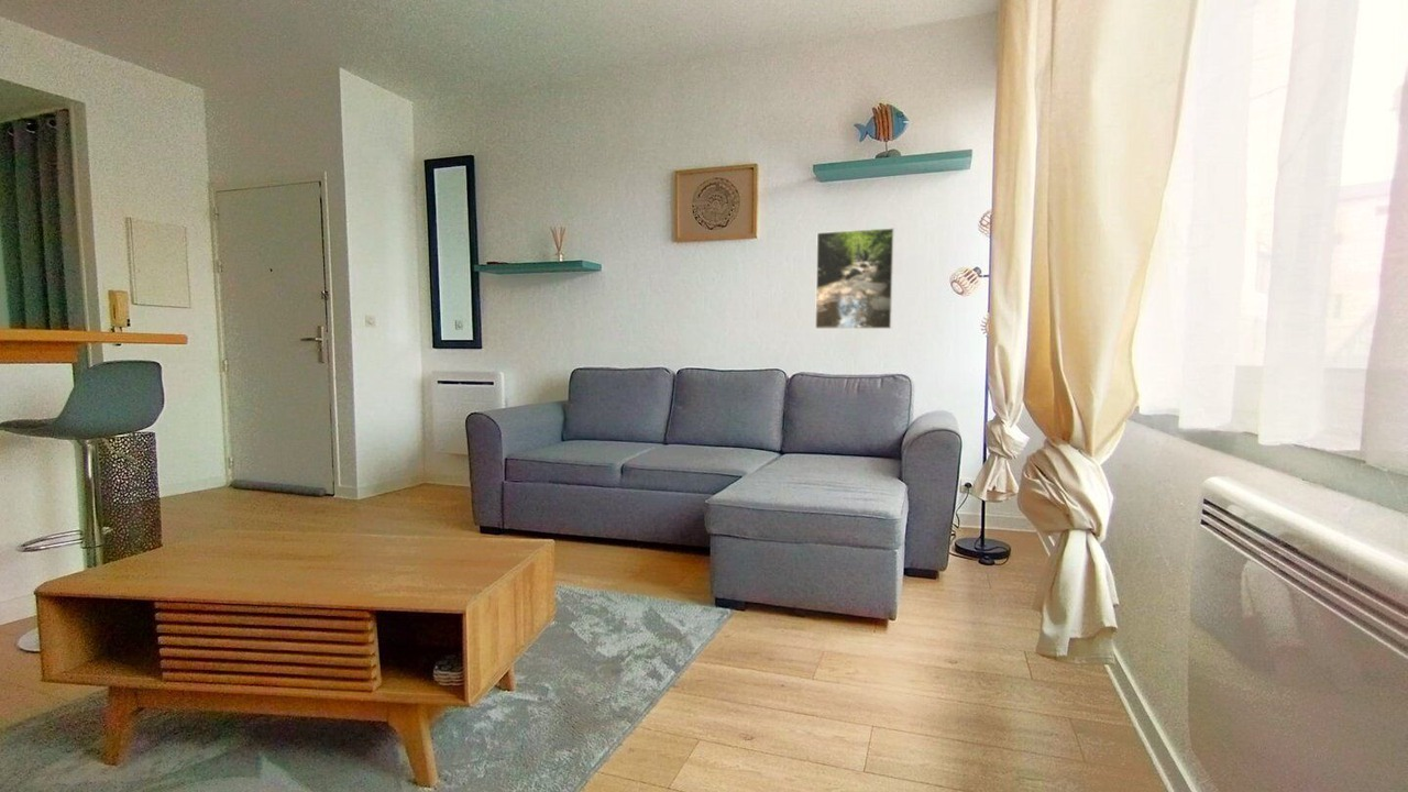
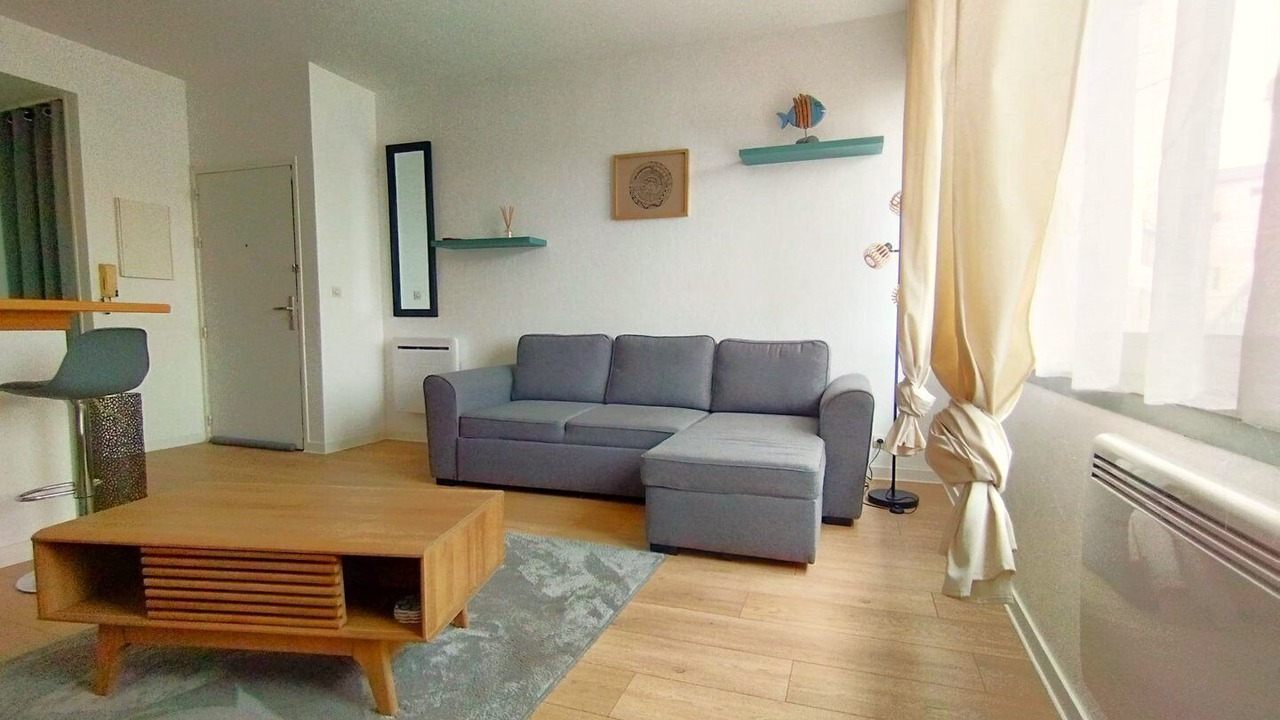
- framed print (854, 279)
